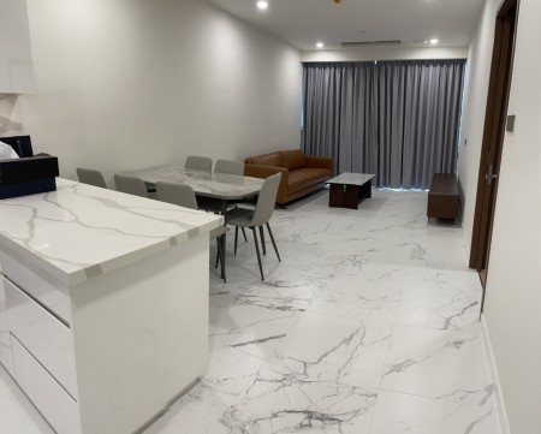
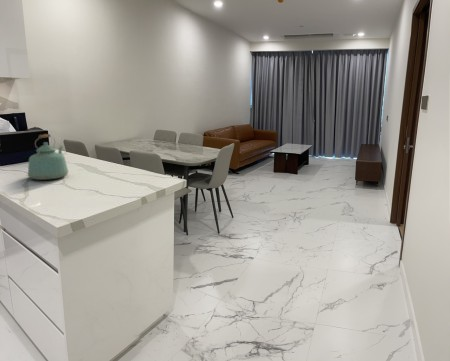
+ kettle (49, 155)
